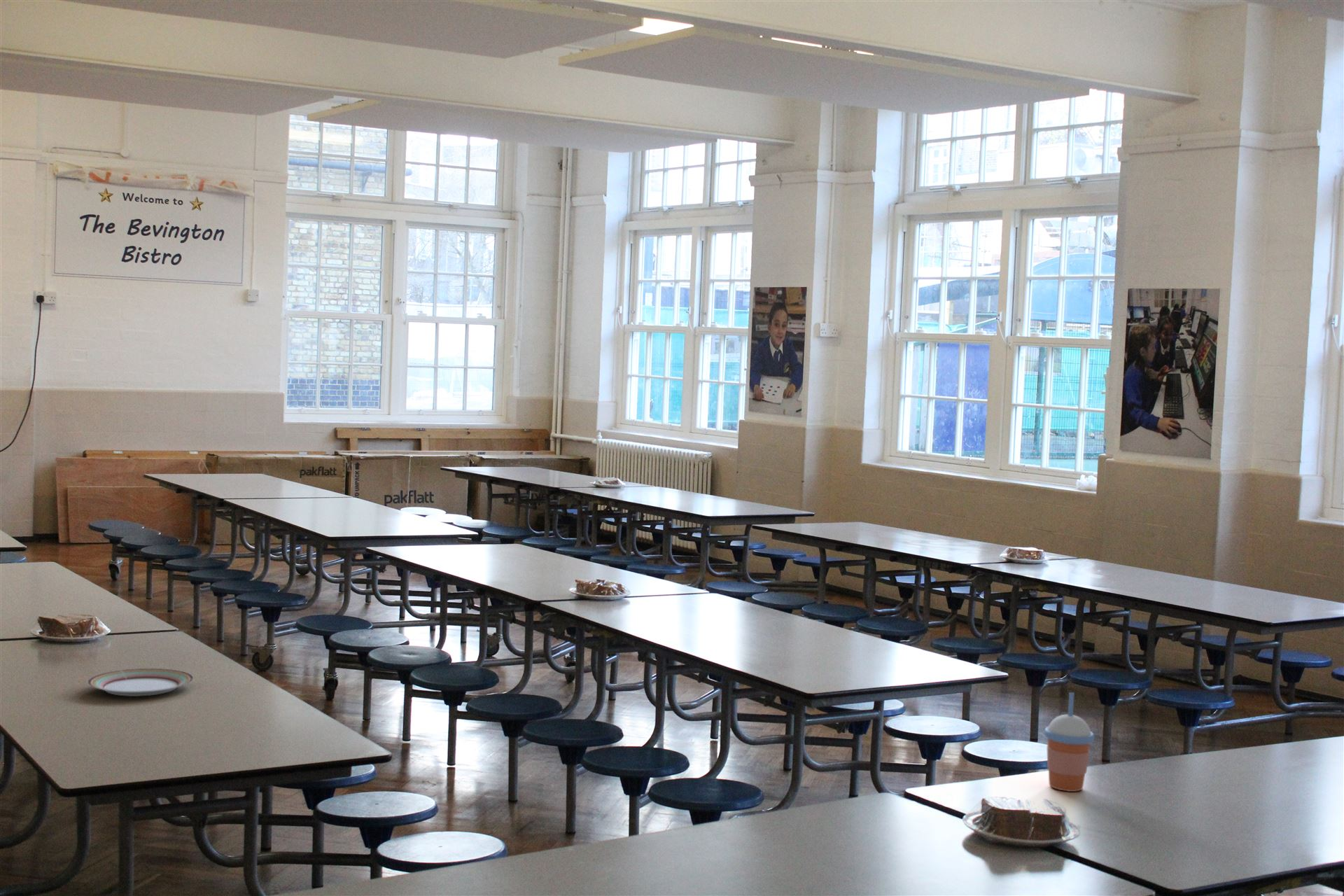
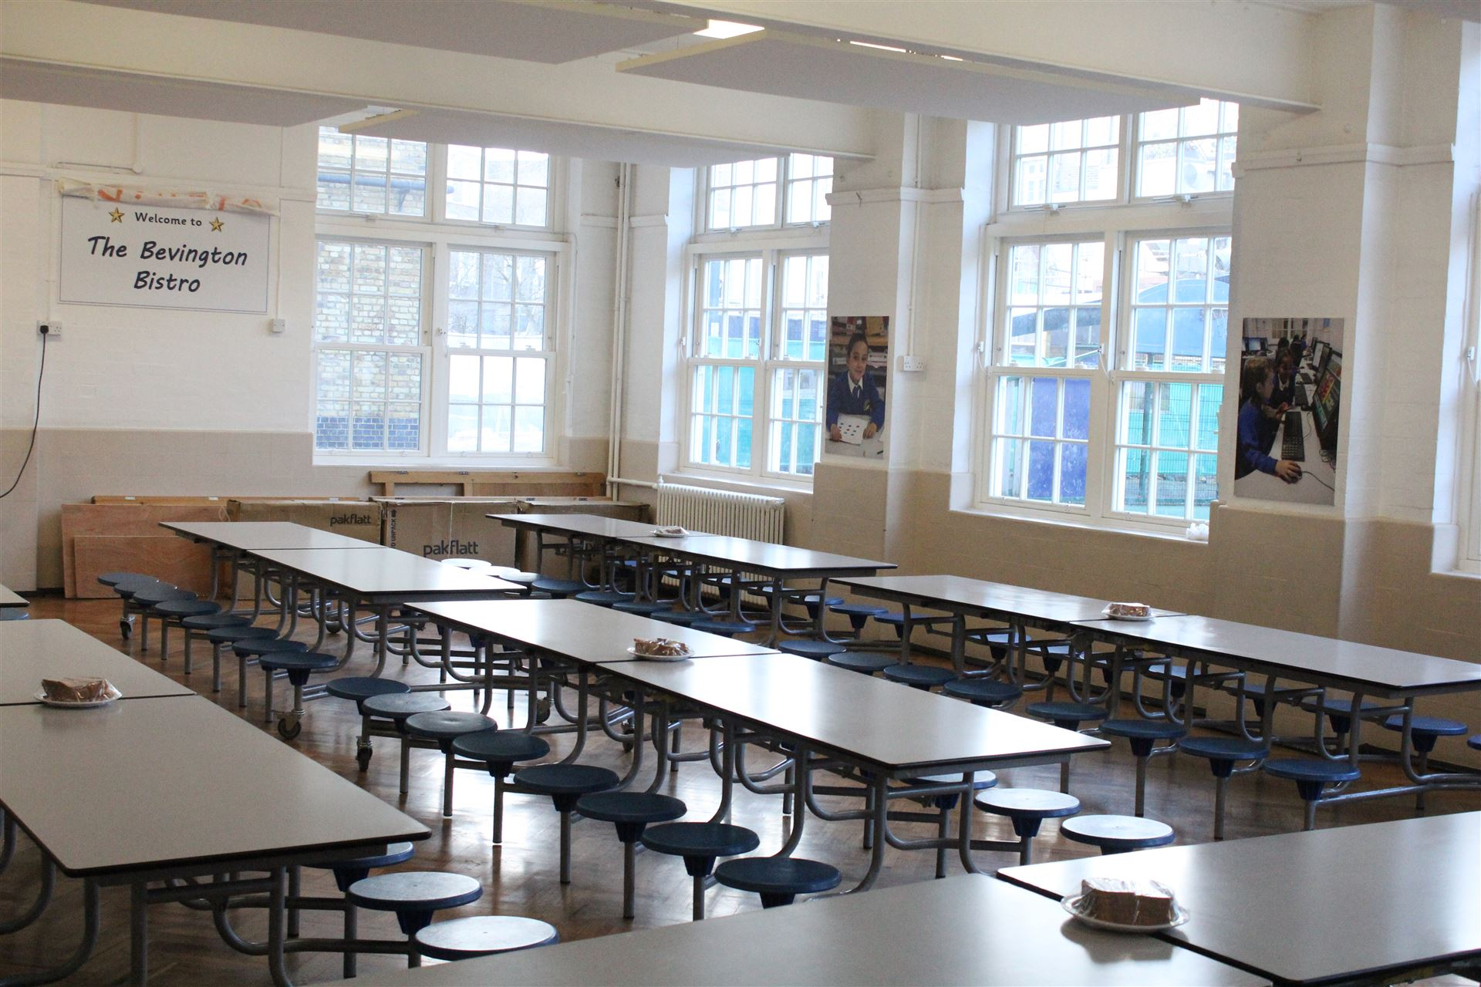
- cup with straw (1068, 740)
- plate (141, 683)
